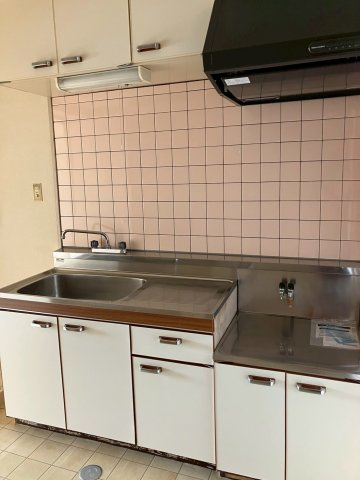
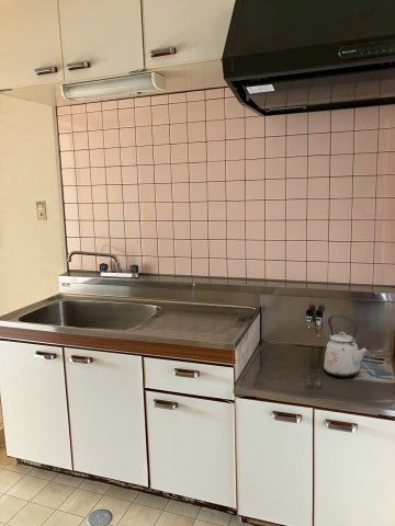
+ kettle (347, 346)
